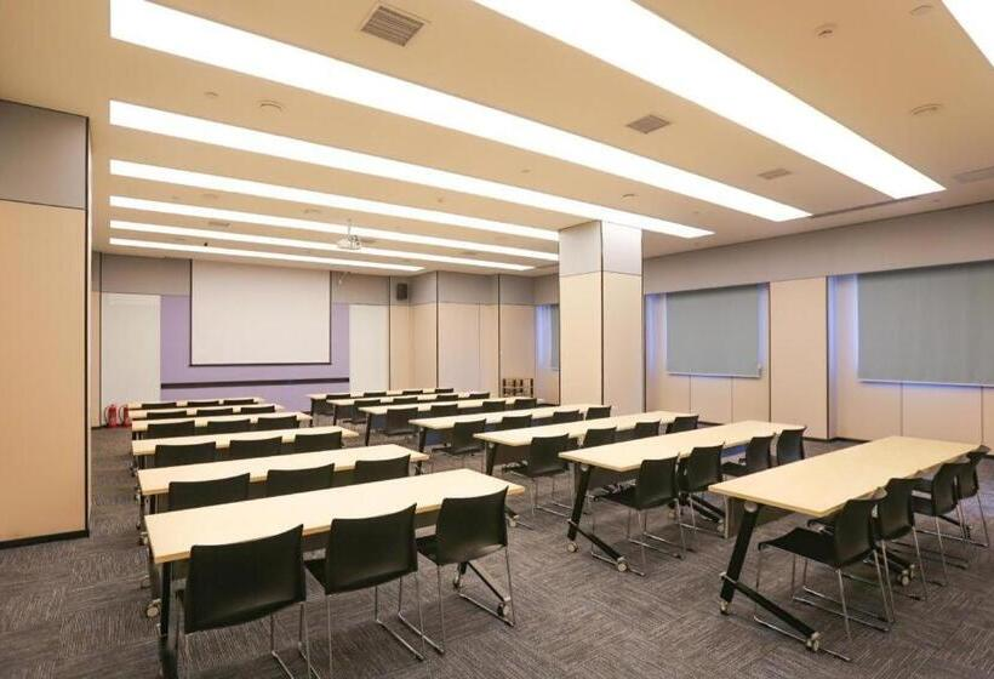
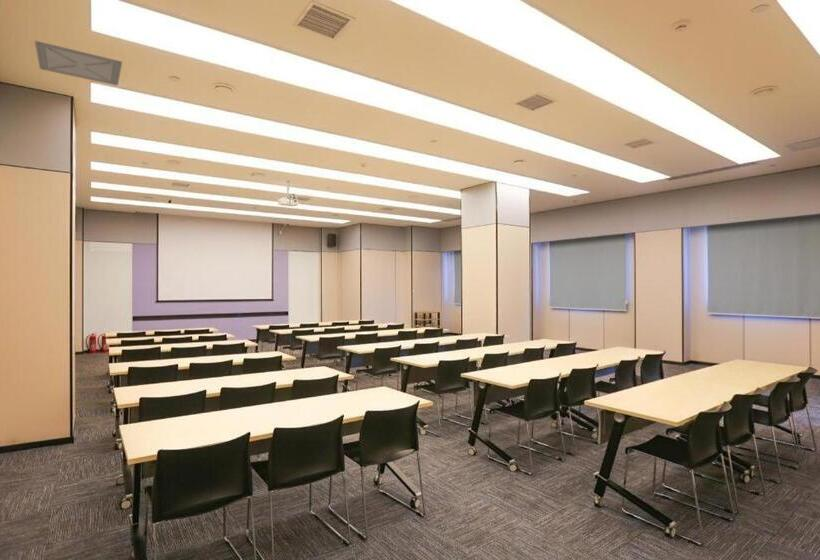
+ ceiling vent (80, 65)
